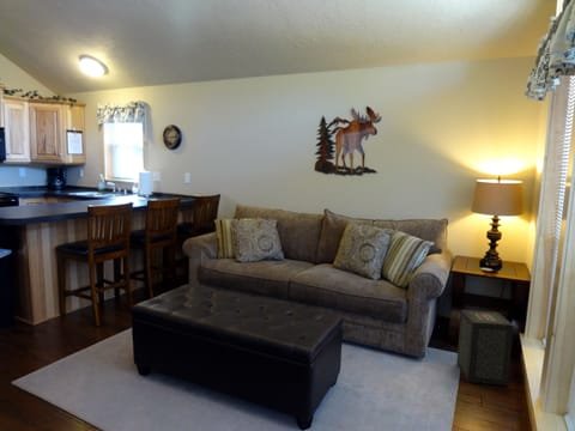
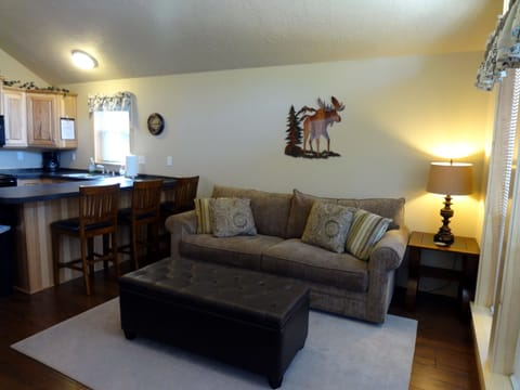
- speaker (483, 346)
